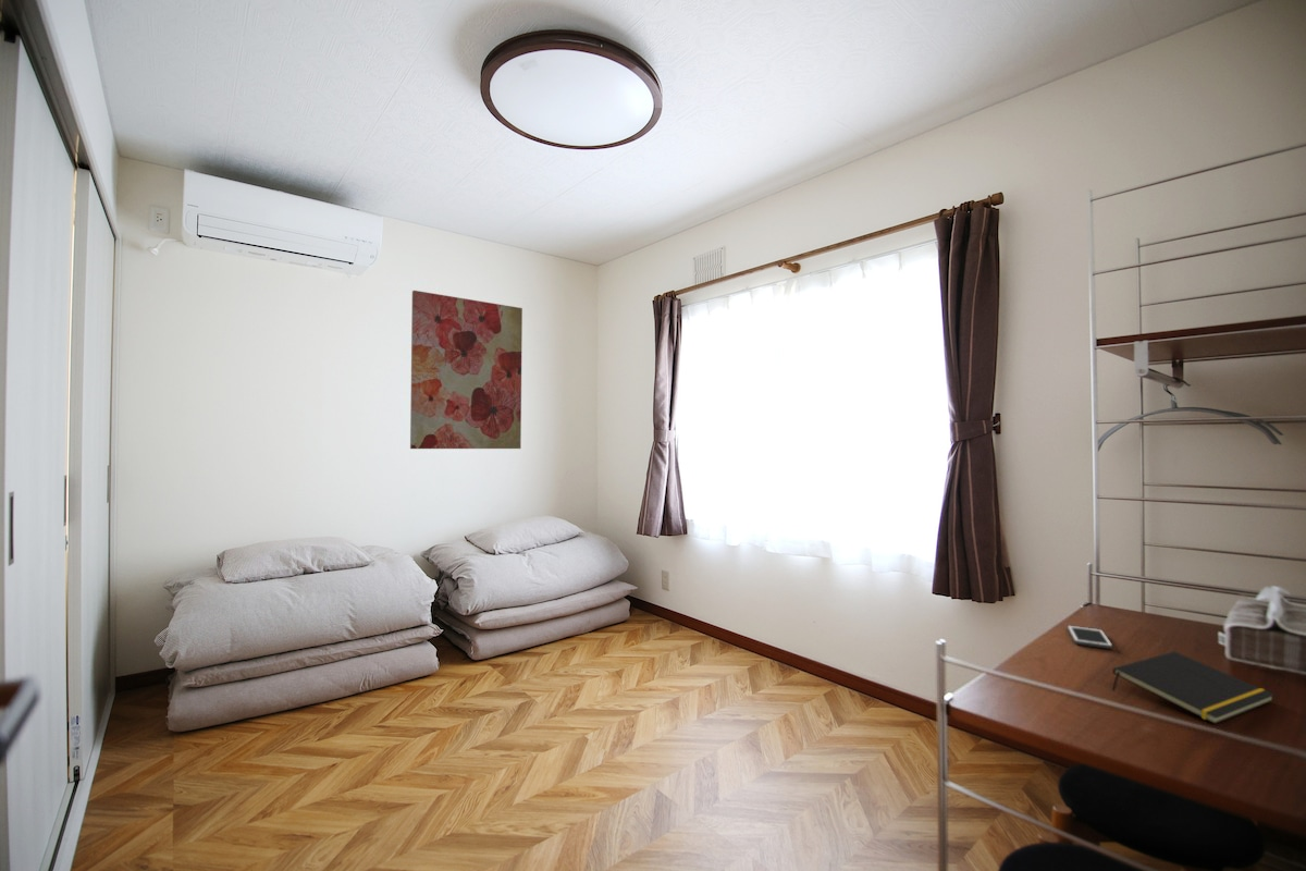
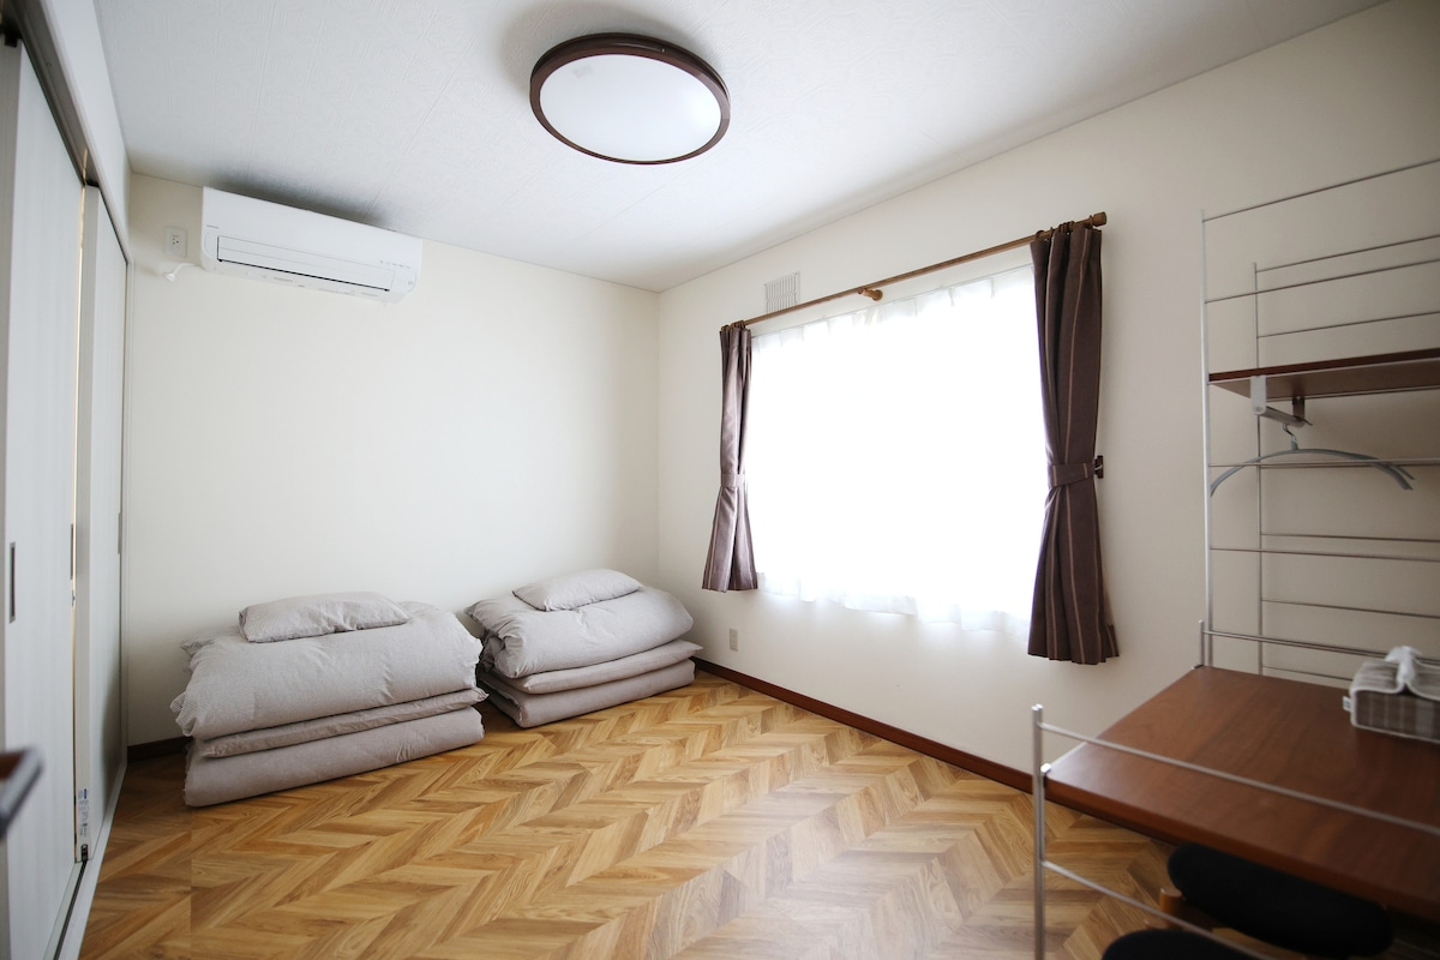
- notepad (1192, 684)
- wall art (469, 373)
- cell phone (1088, 636)
